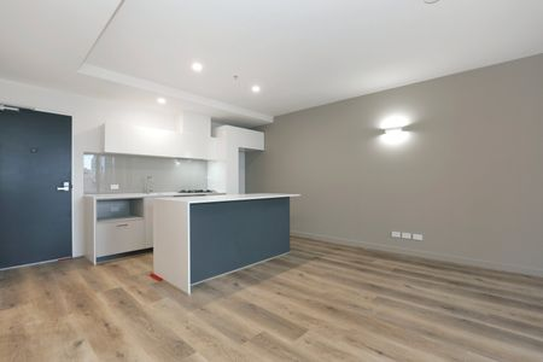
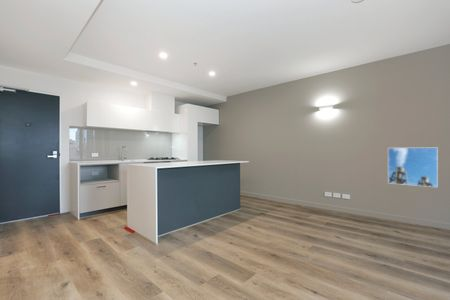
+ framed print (411, 166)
